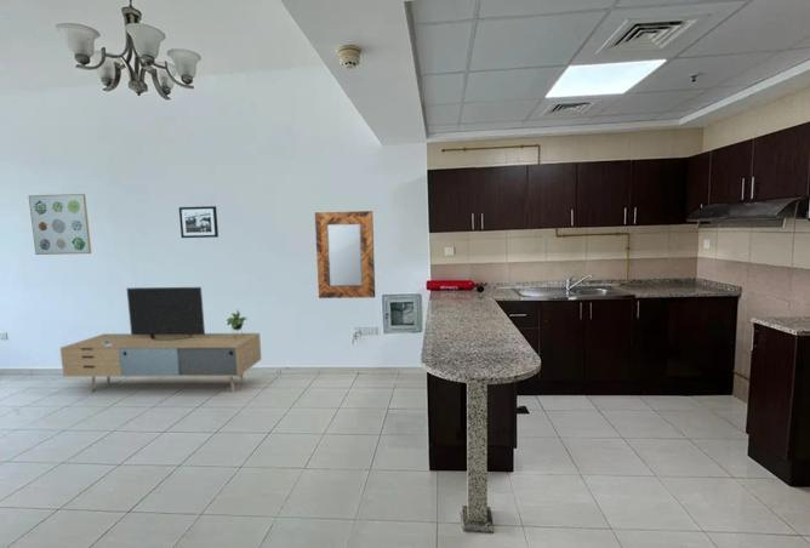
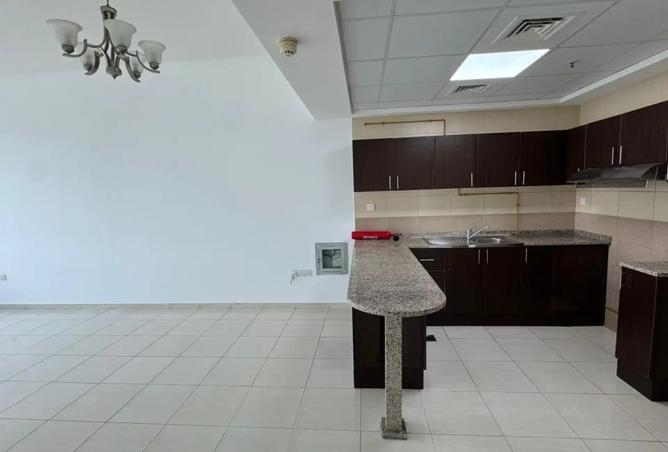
- wall art (59, 224)
- picture frame (198, 222)
- home mirror (344, 255)
- media console (165, 337)
